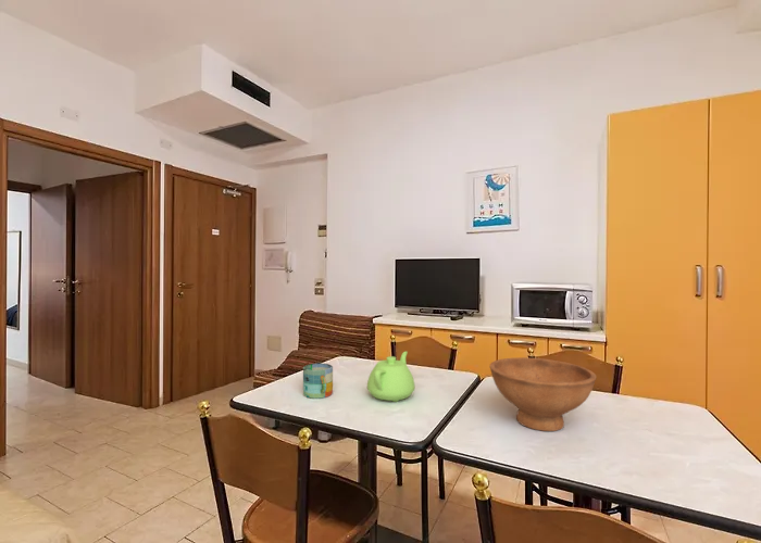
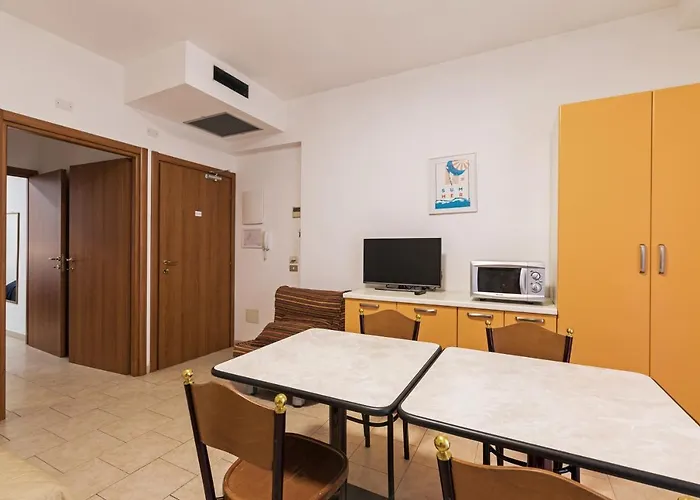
- bowl (539, 395)
- teapot (391, 376)
- mug (319, 380)
